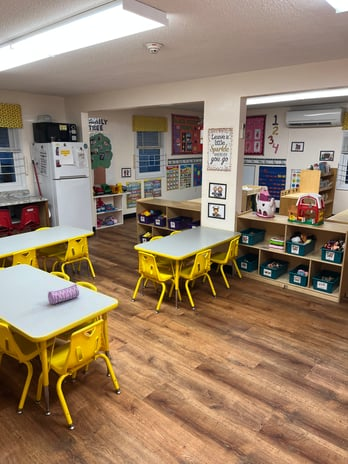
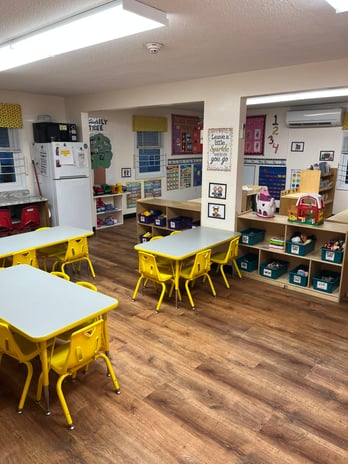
- pencil case (63, 294)
